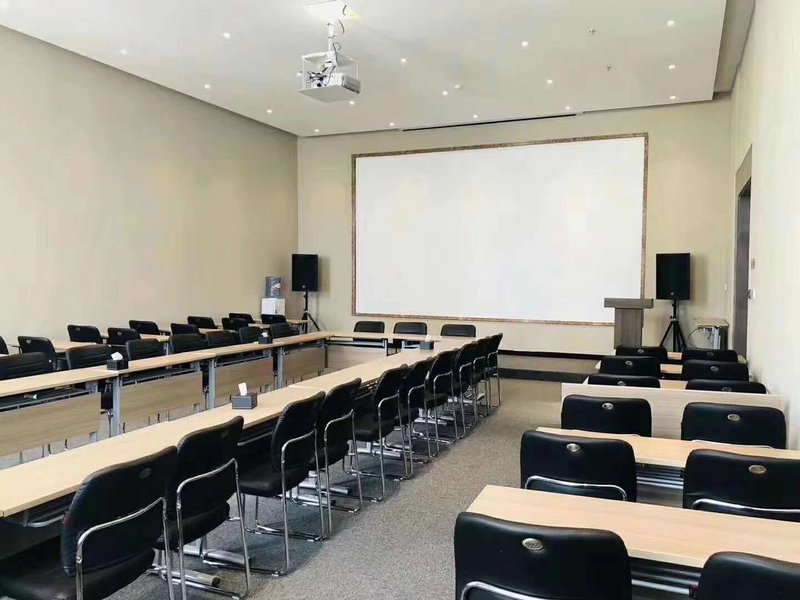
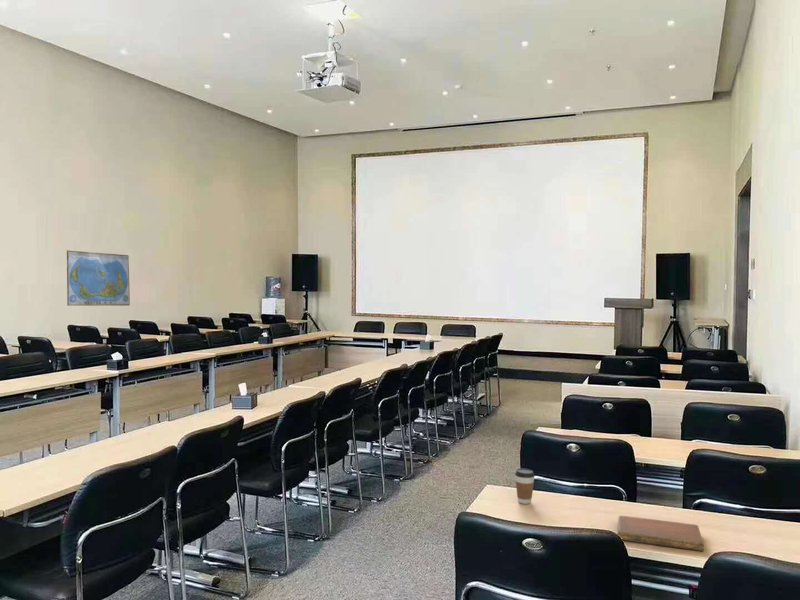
+ world map (99, 279)
+ notebook (658, 532)
+ coffee cup (524, 486)
